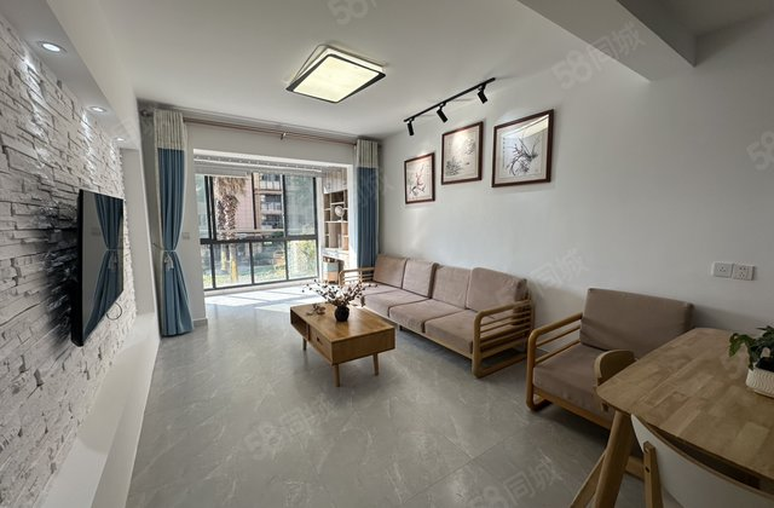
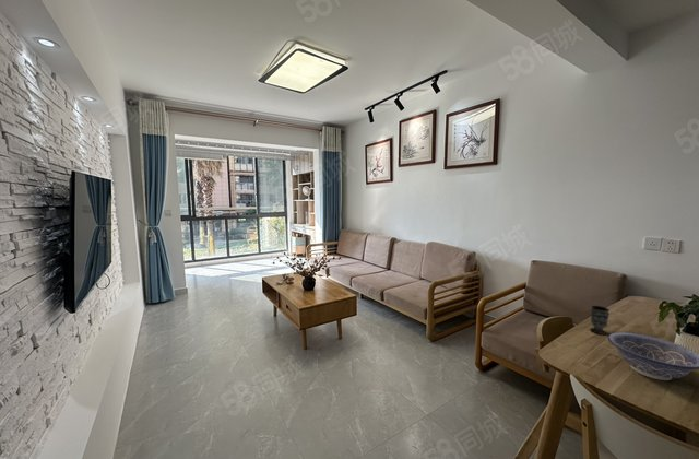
+ decorative bowl (651, 360)
+ cup (599, 319)
